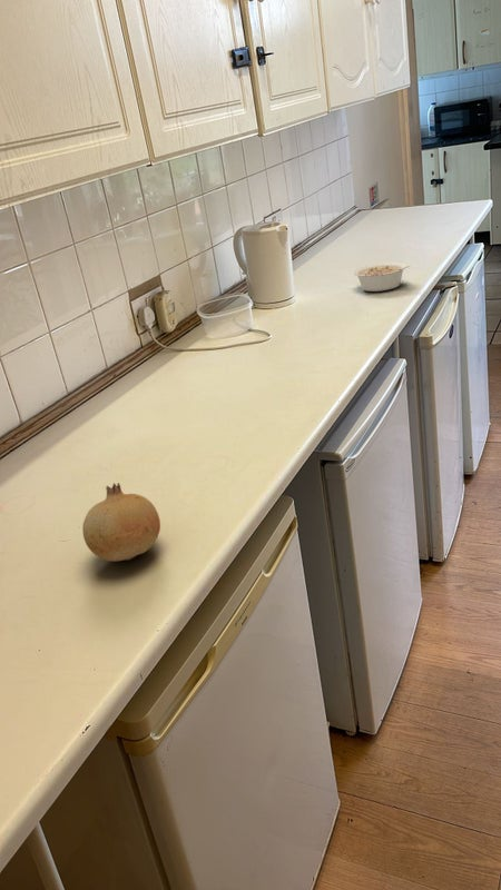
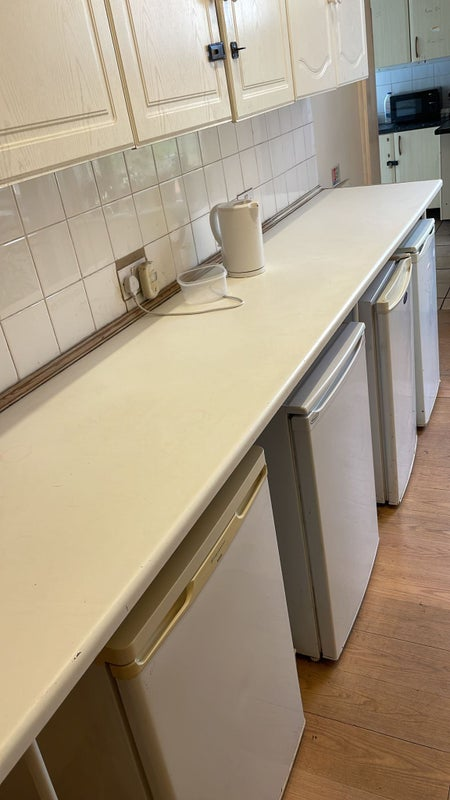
- legume (382, 276)
- fruit (120, 523)
